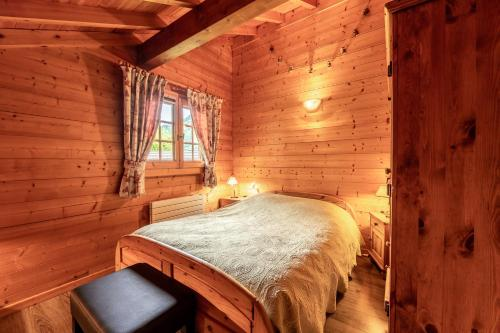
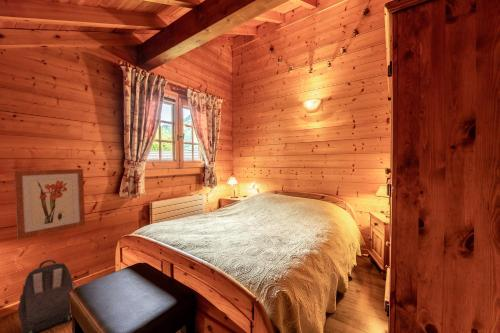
+ backpack (48, 292)
+ wall art (52, 200)
